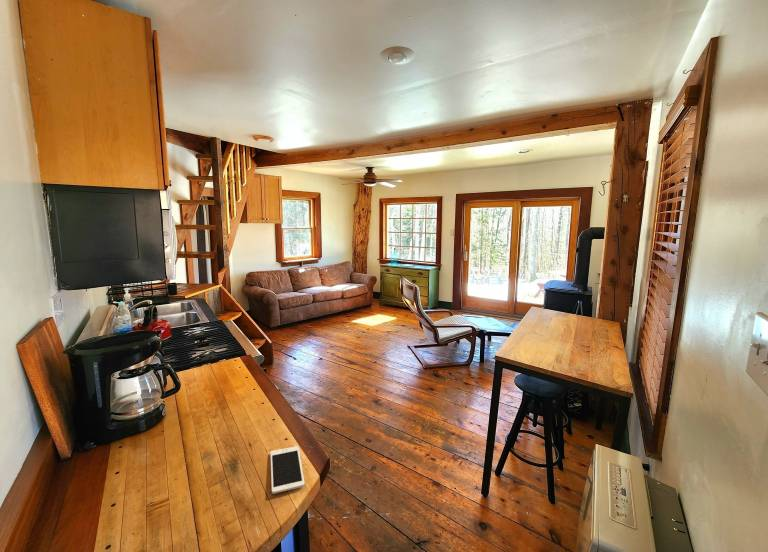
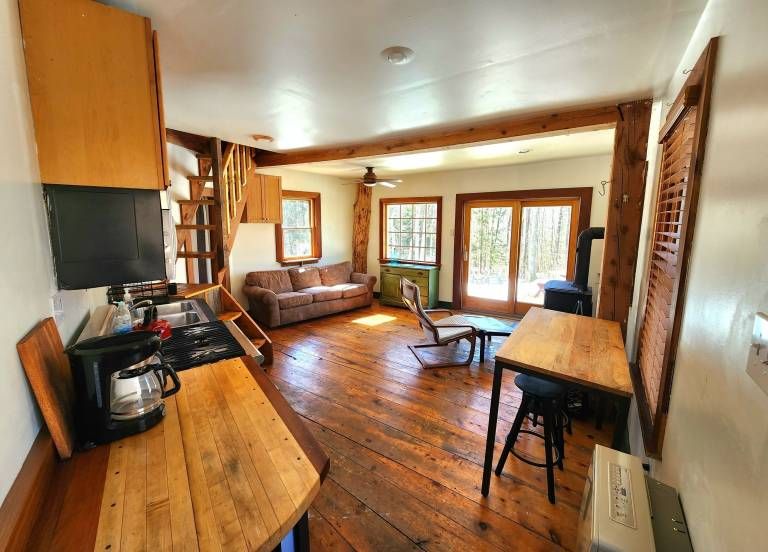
- cell phone (286, 467)
